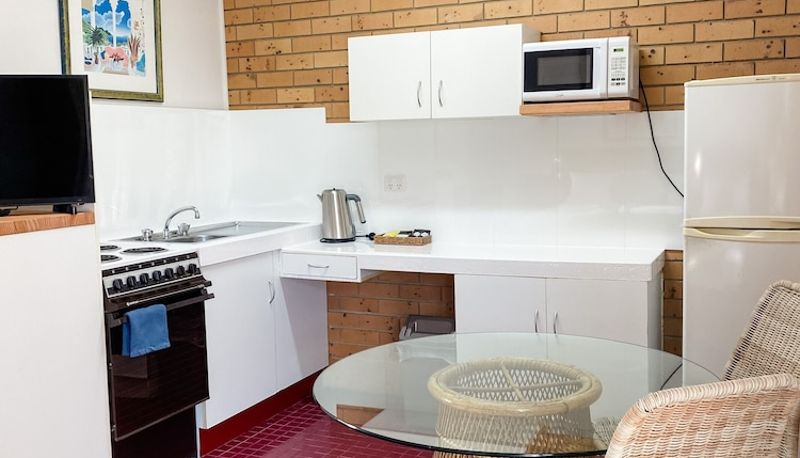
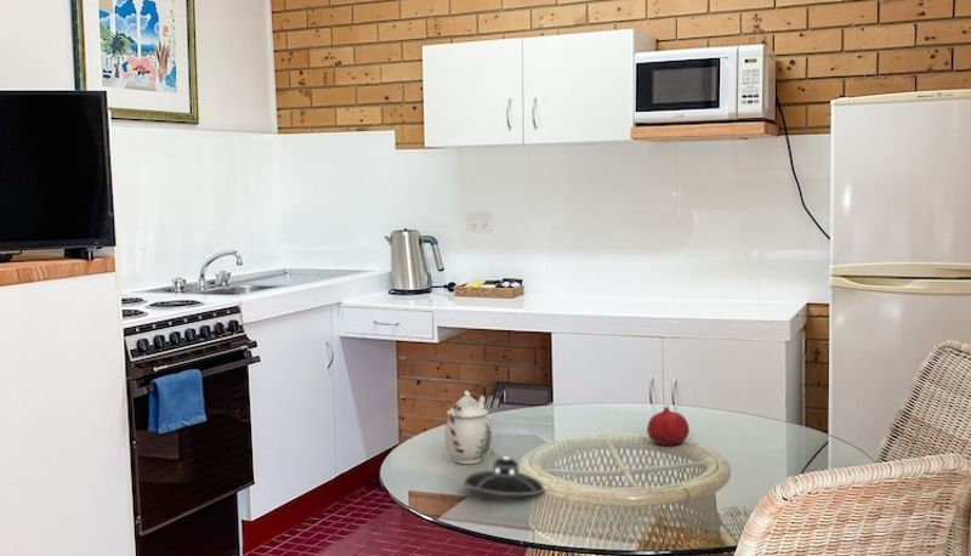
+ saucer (504, 475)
+ teapot (469, 425)
+ fruit (668, 425)
